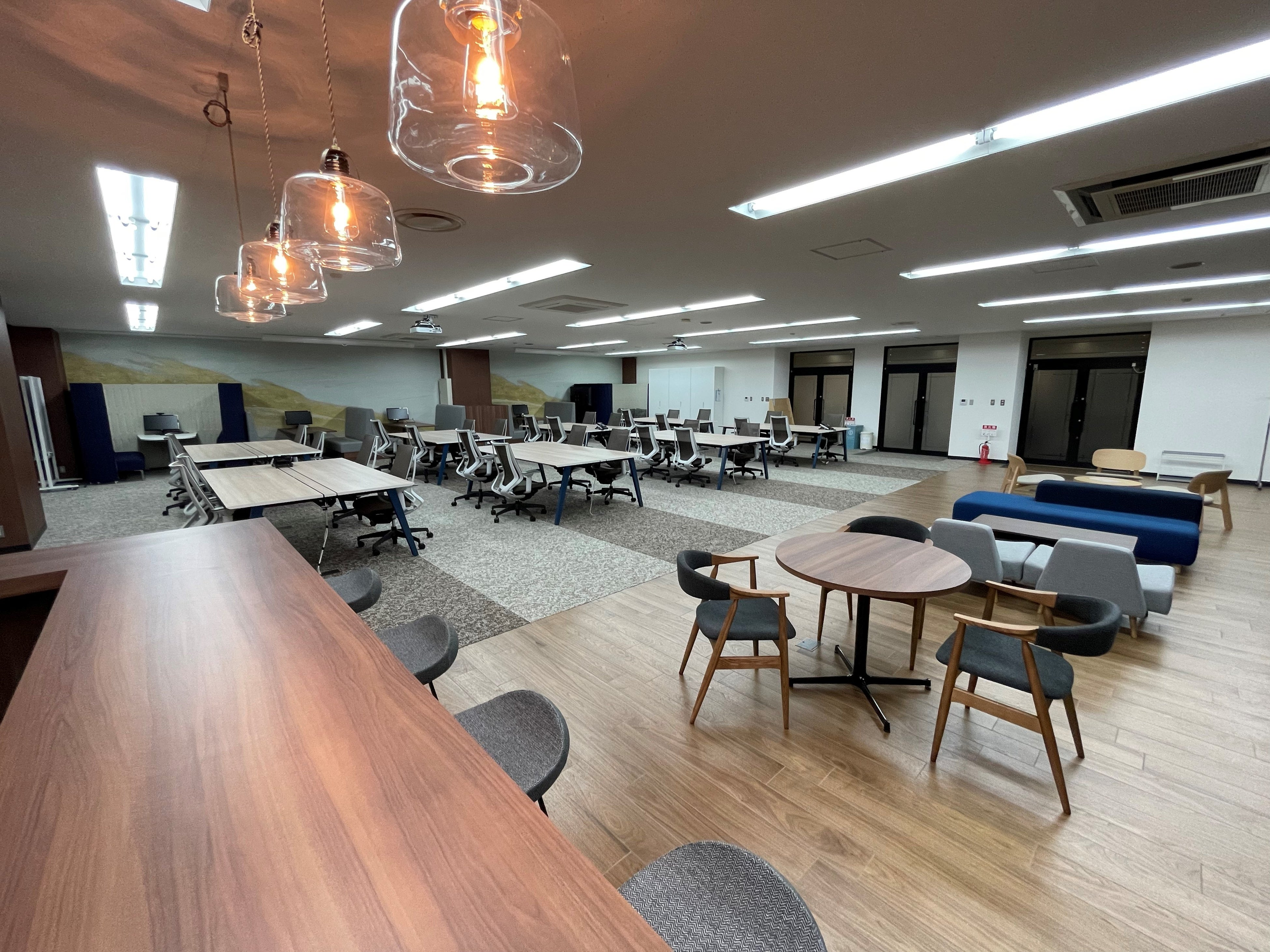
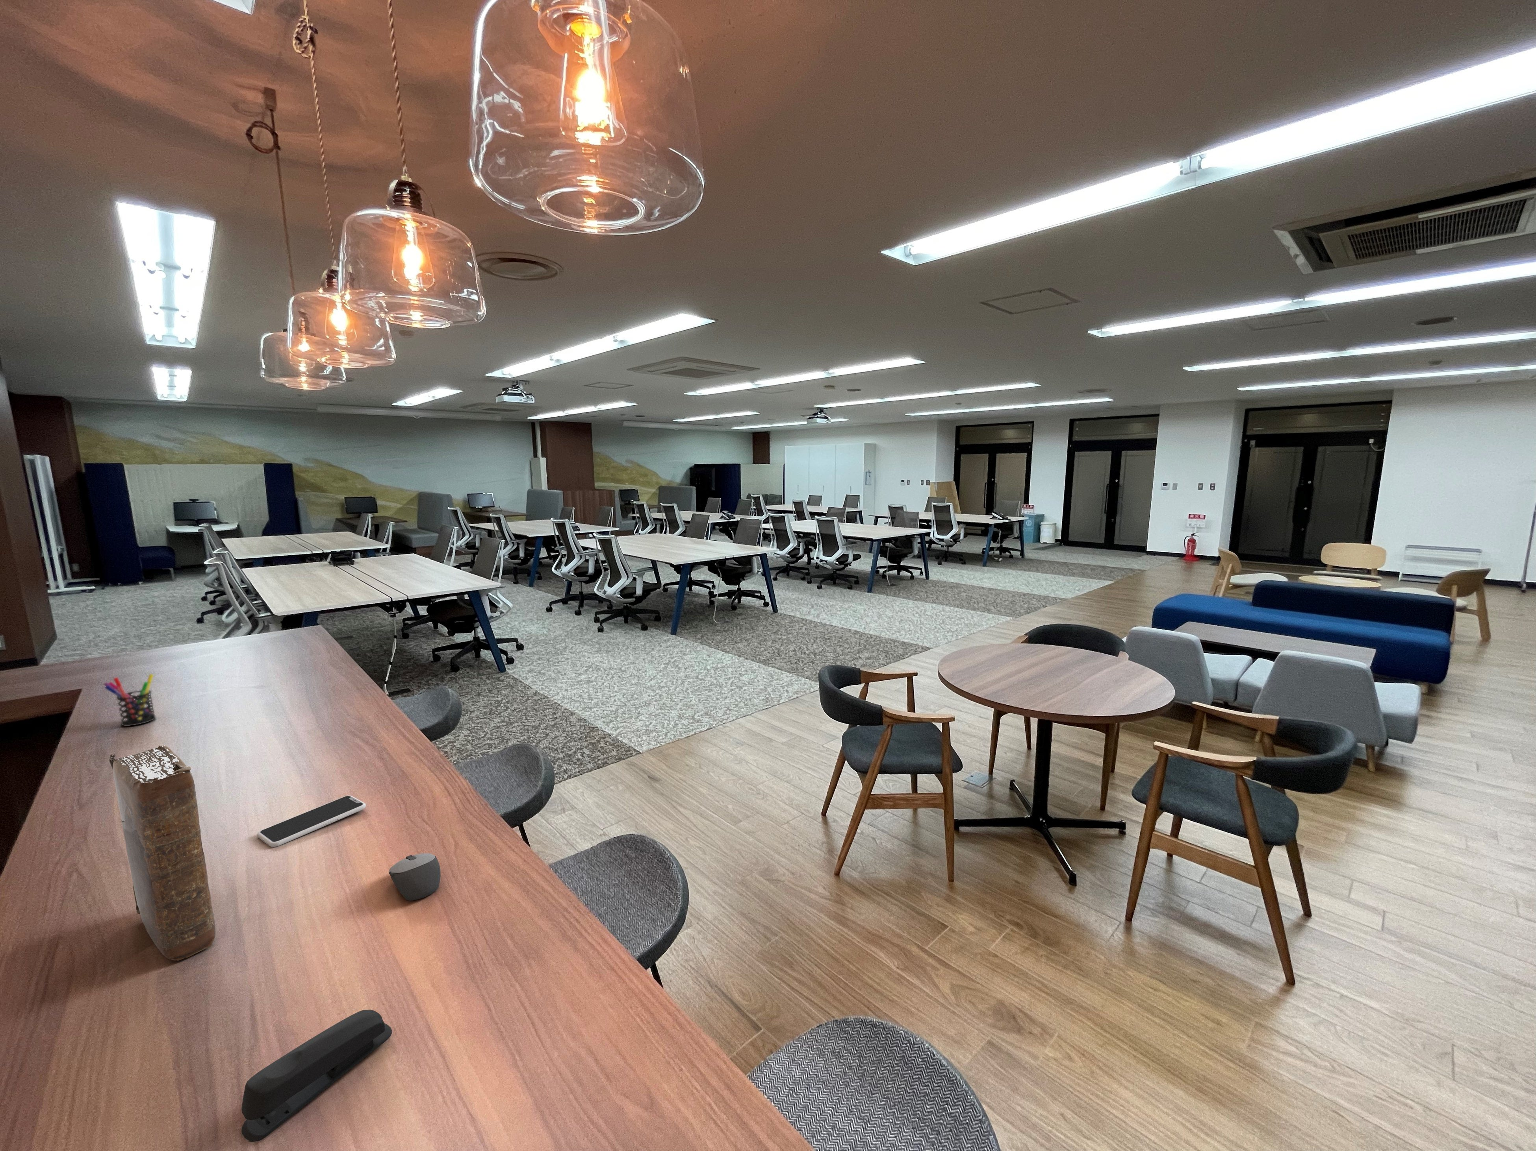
+ smartphone (313, 820)
+ computer mouse (415, 871)
+ stapler (321, 1058)
+ book (163, 844)
+ pen holder (135, 698)
